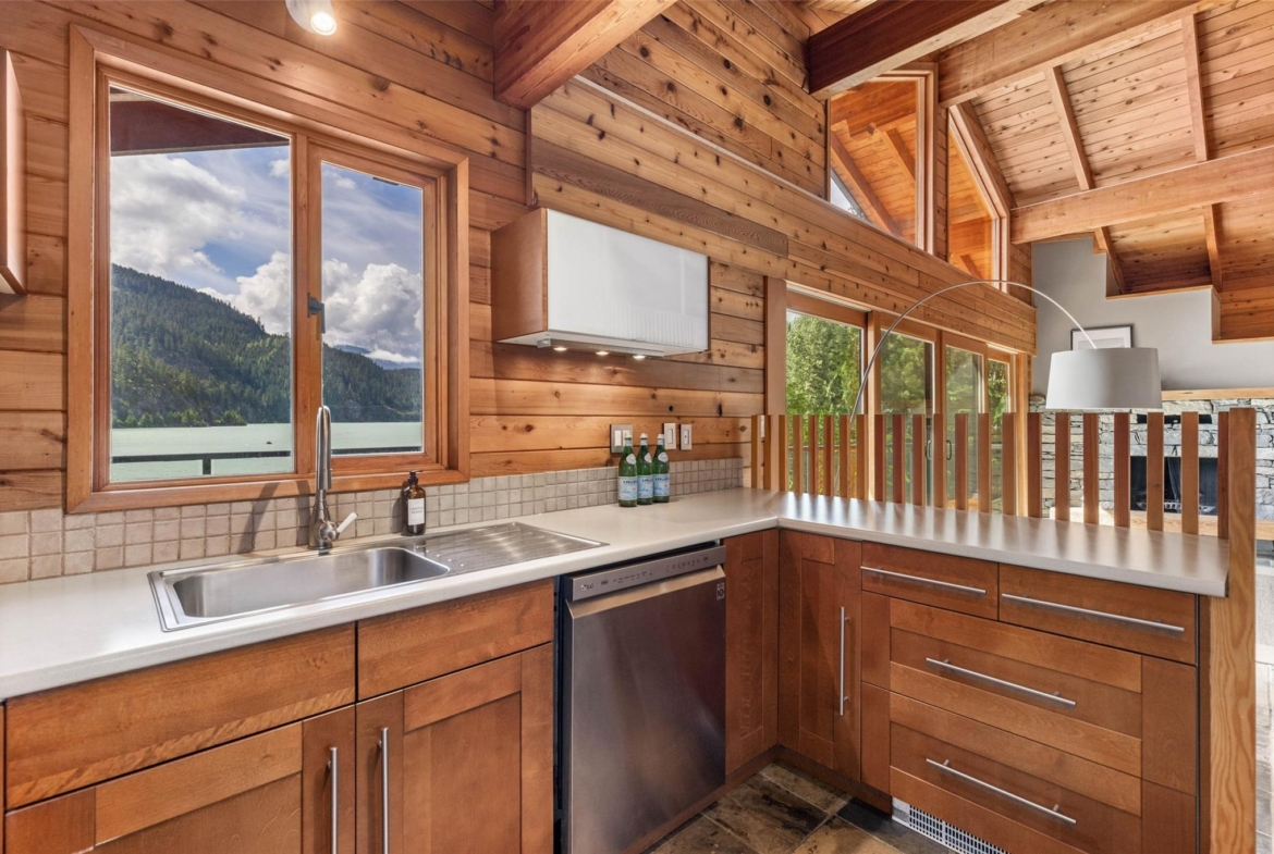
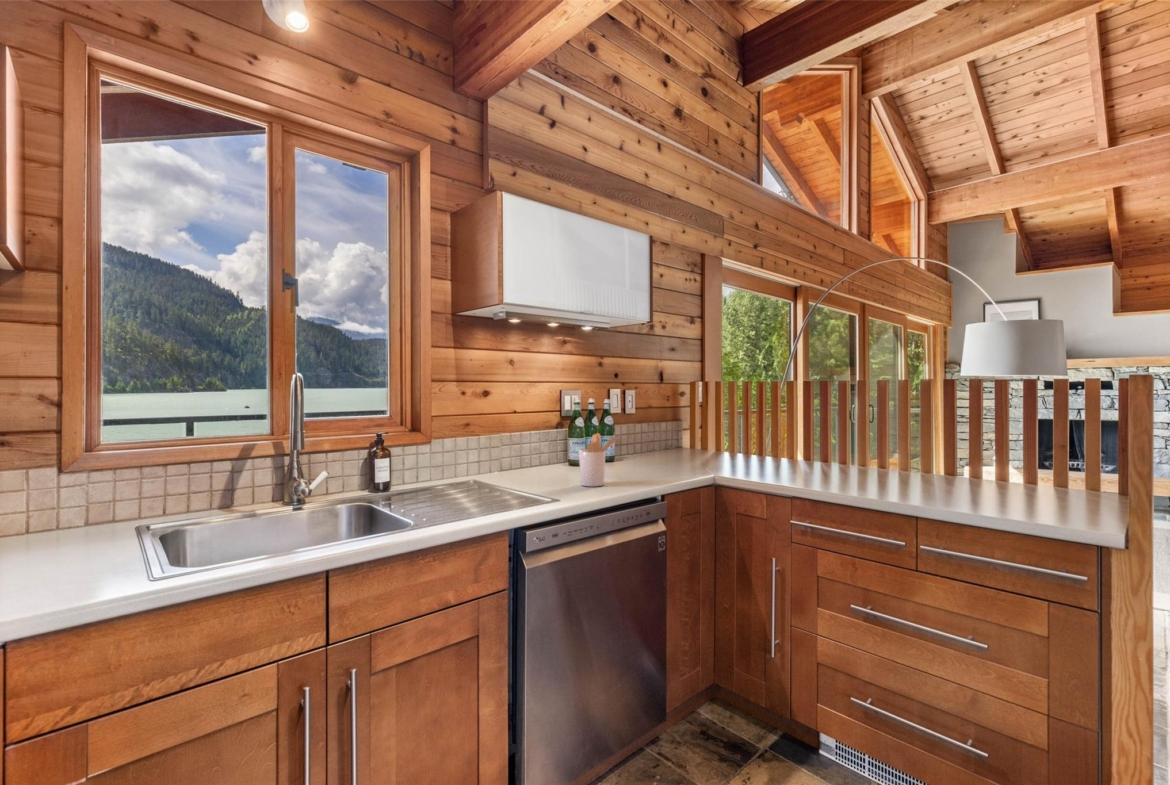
+ utensil holder (599, 459)
